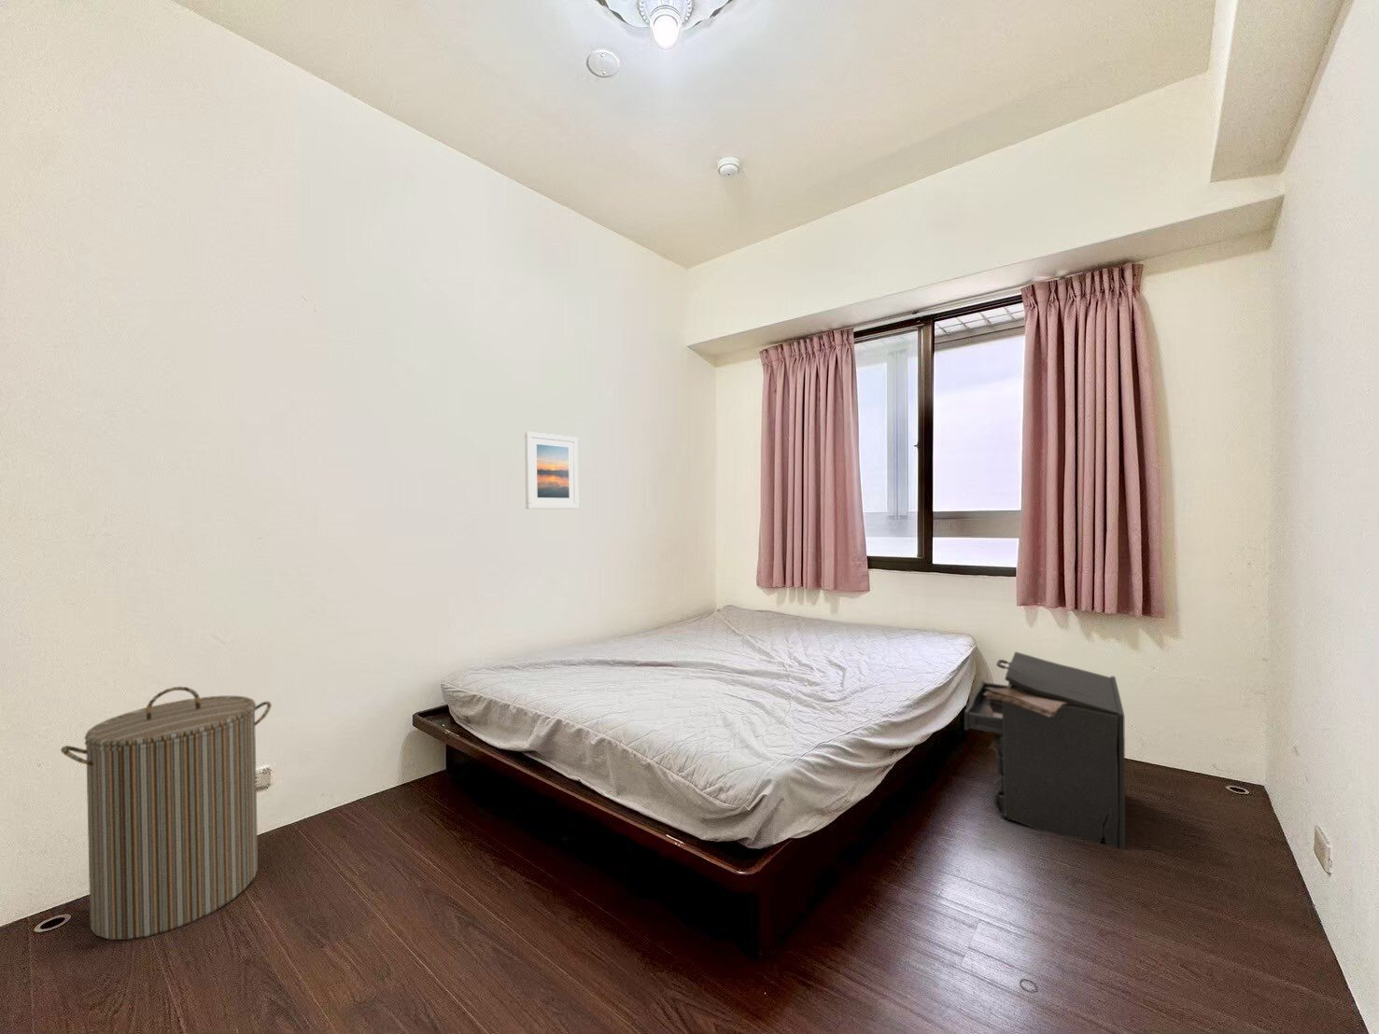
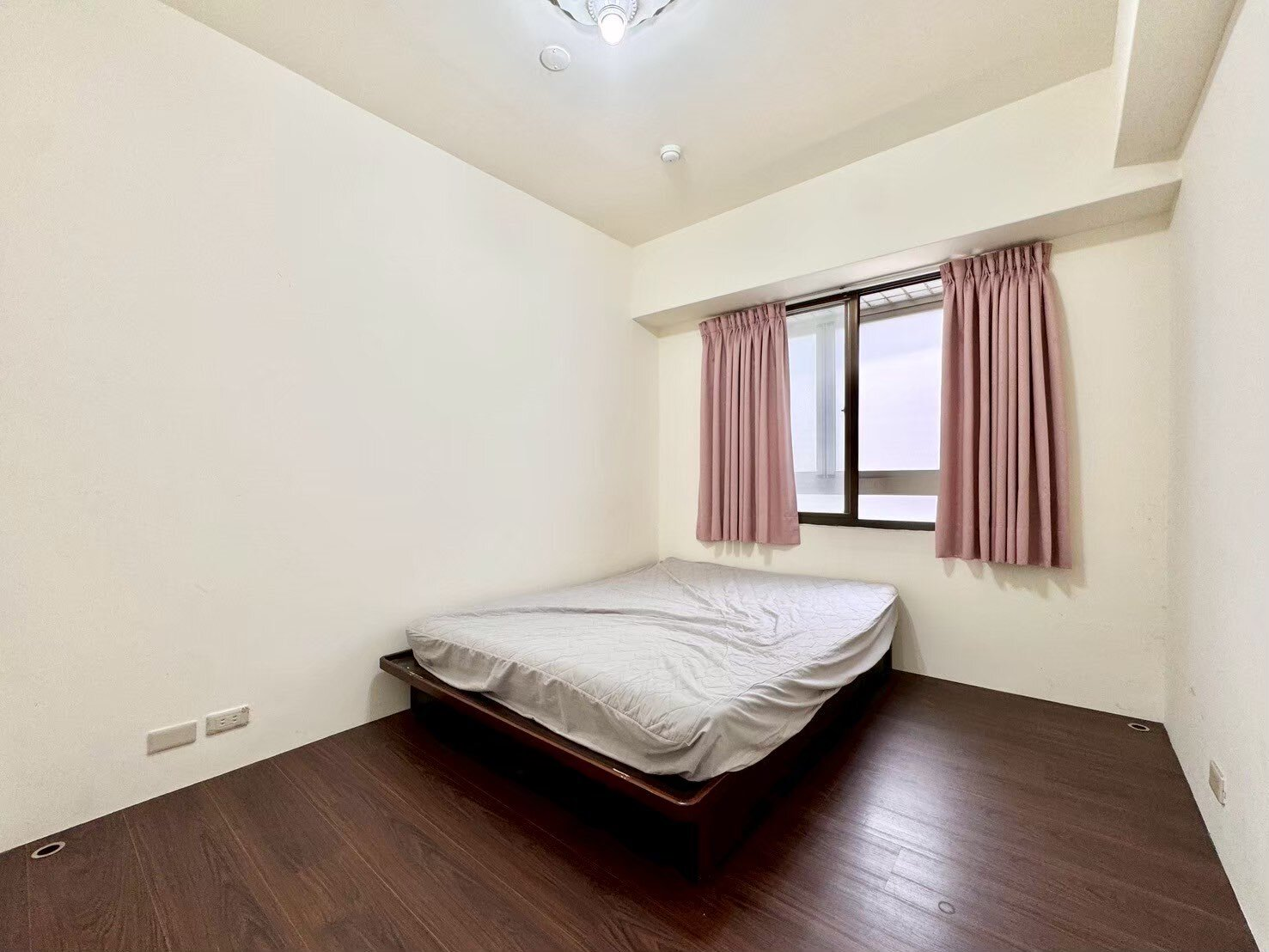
- laundry hamper (178, 791)
- nightstand (1040, 733)
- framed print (552, 471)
